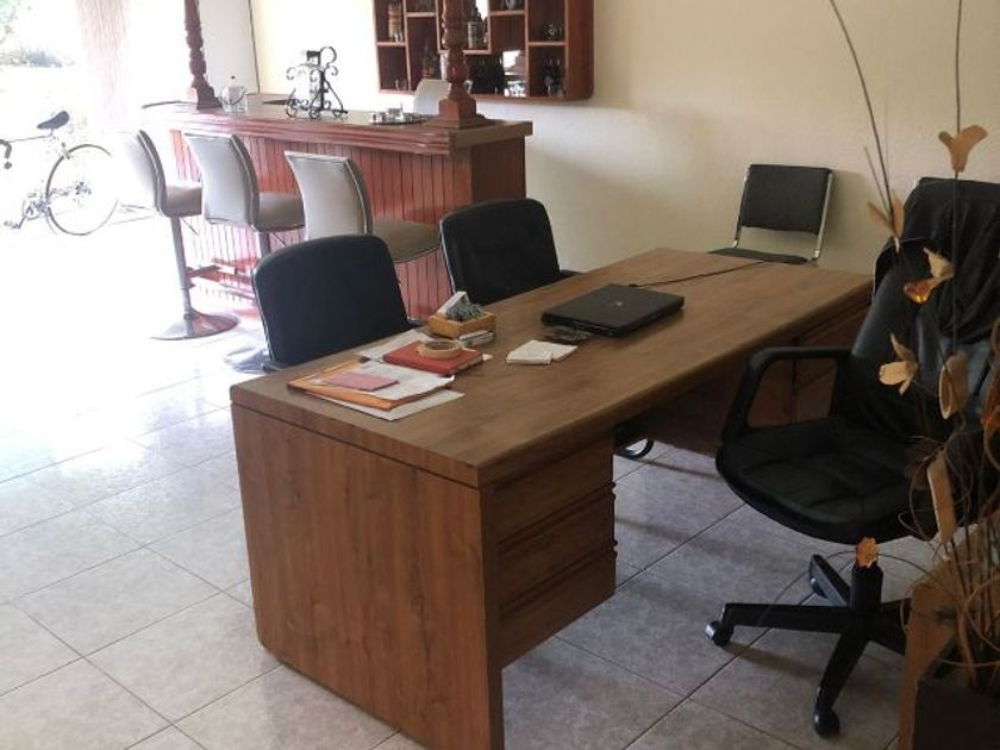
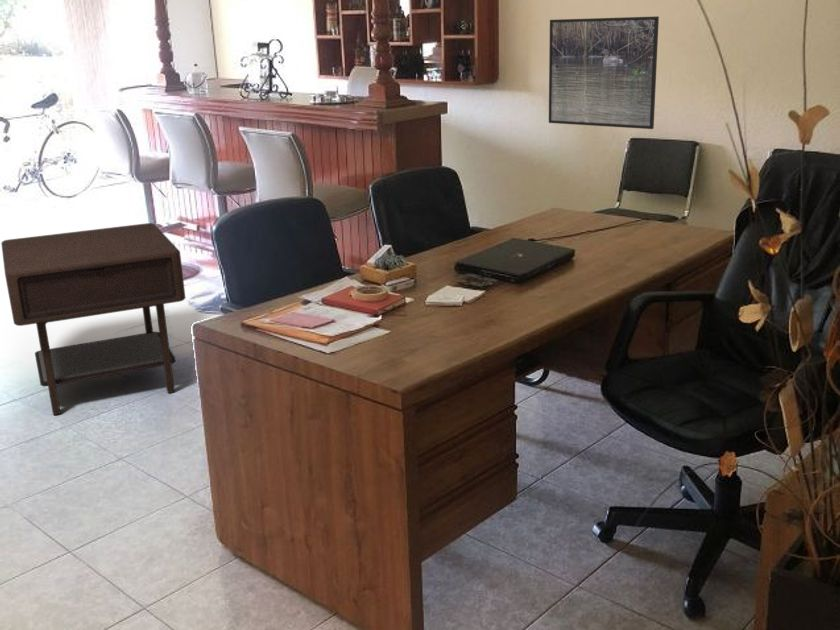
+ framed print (600, 72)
+ side table (98, 314)
